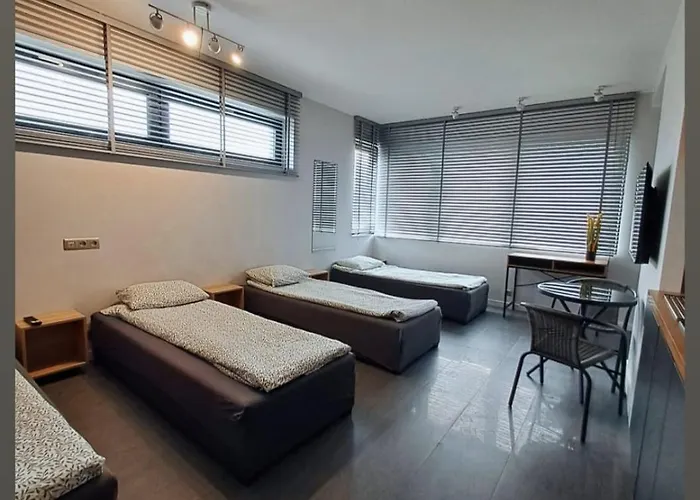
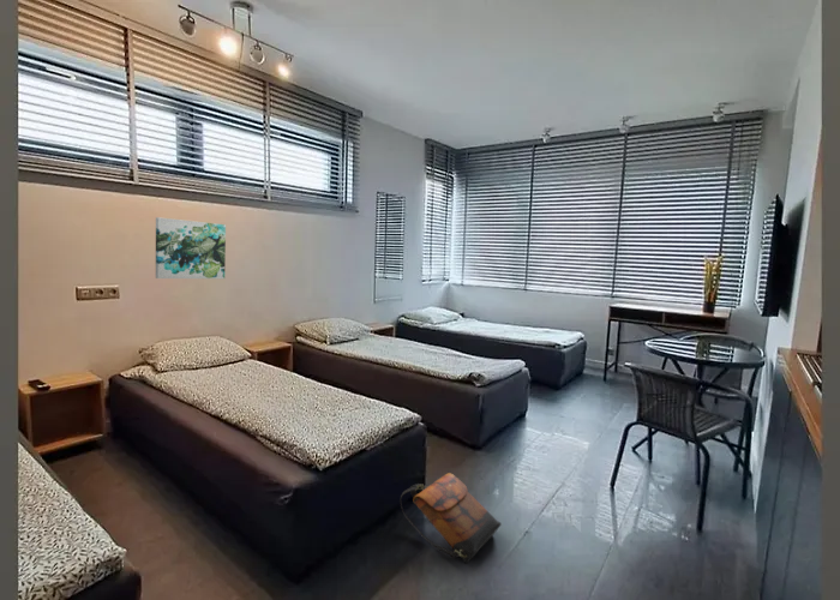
+ wall art (192, 250)
+ backpack (445, 509)
